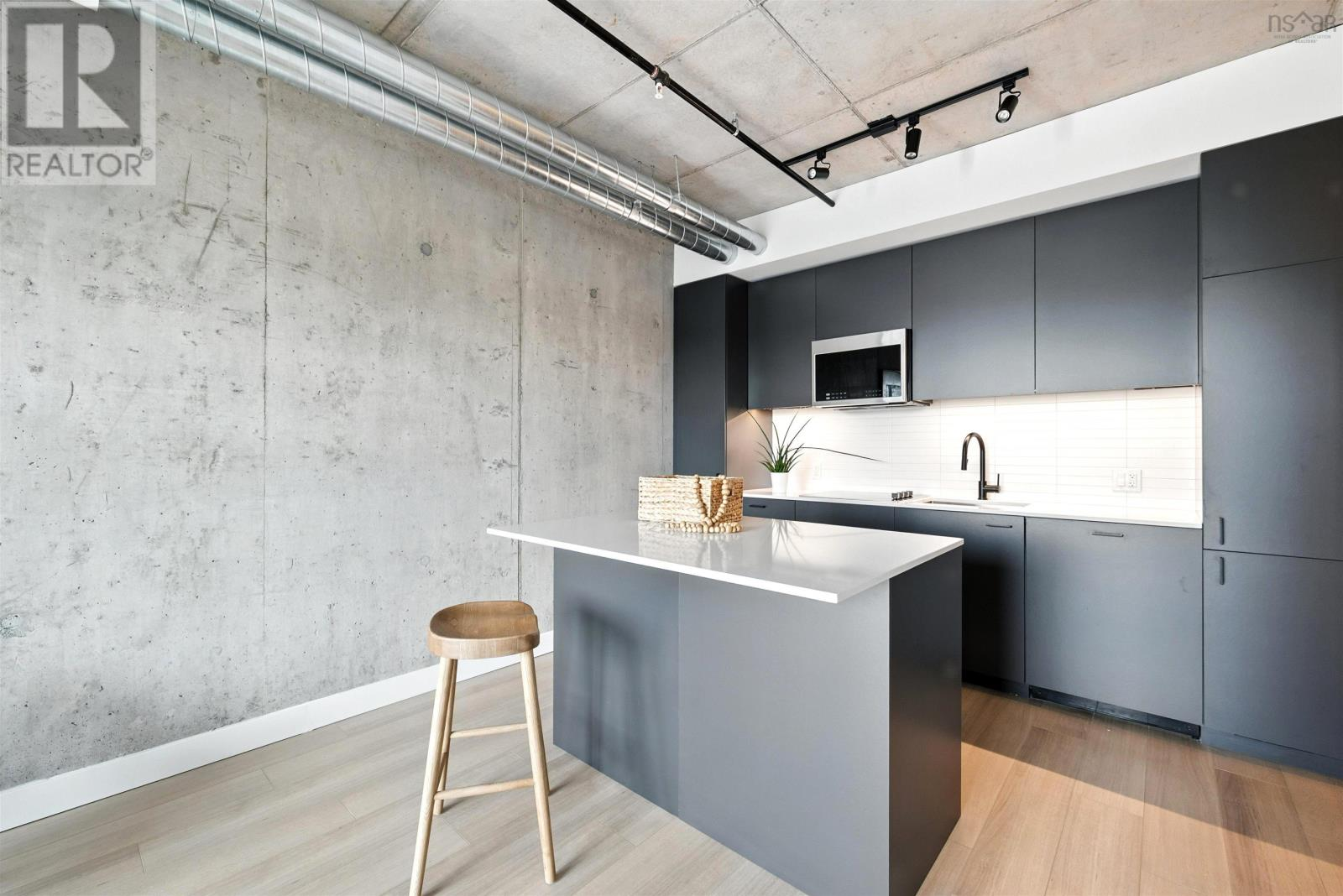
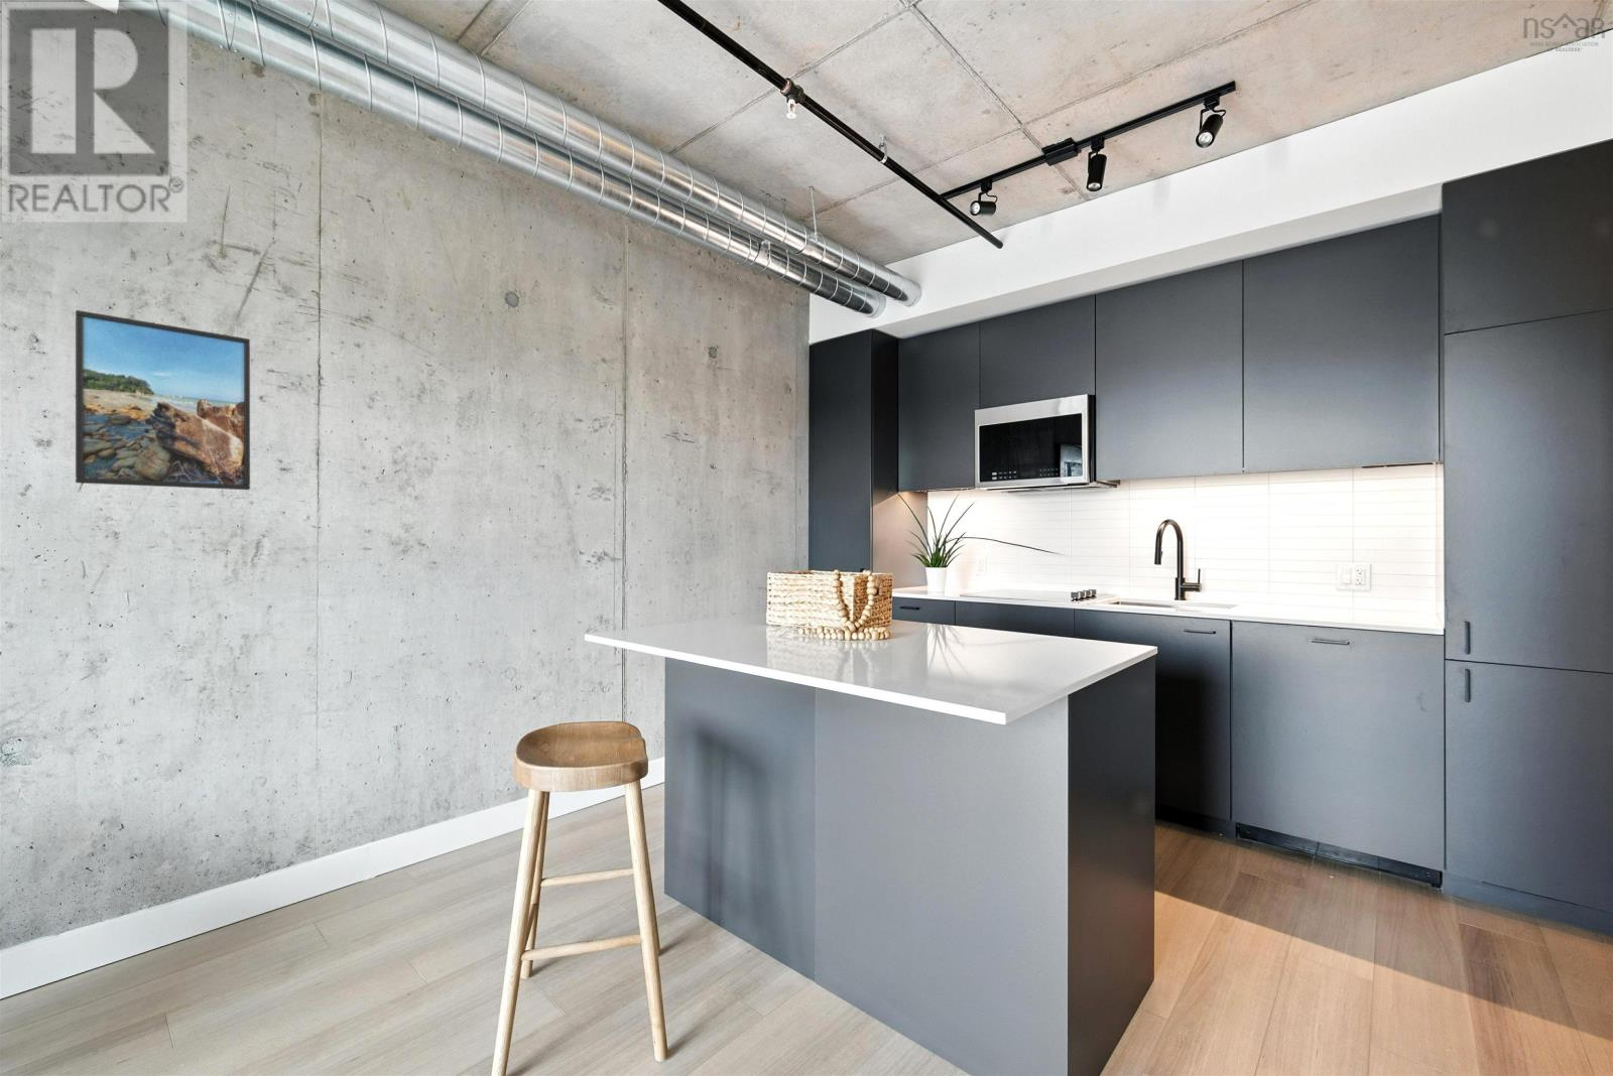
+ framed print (168, 406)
